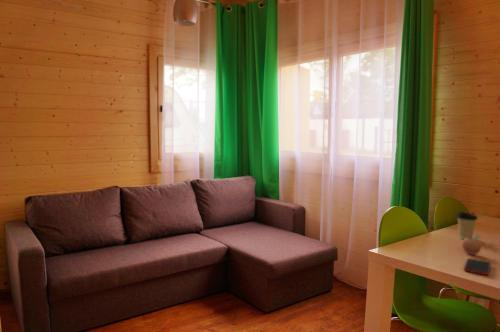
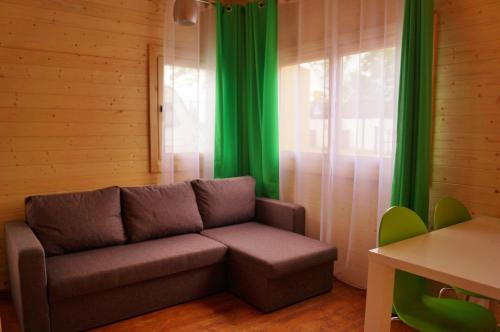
- cell phone (477, 266)
- fruit (472, 244)
- coffee cup (466, 225)
